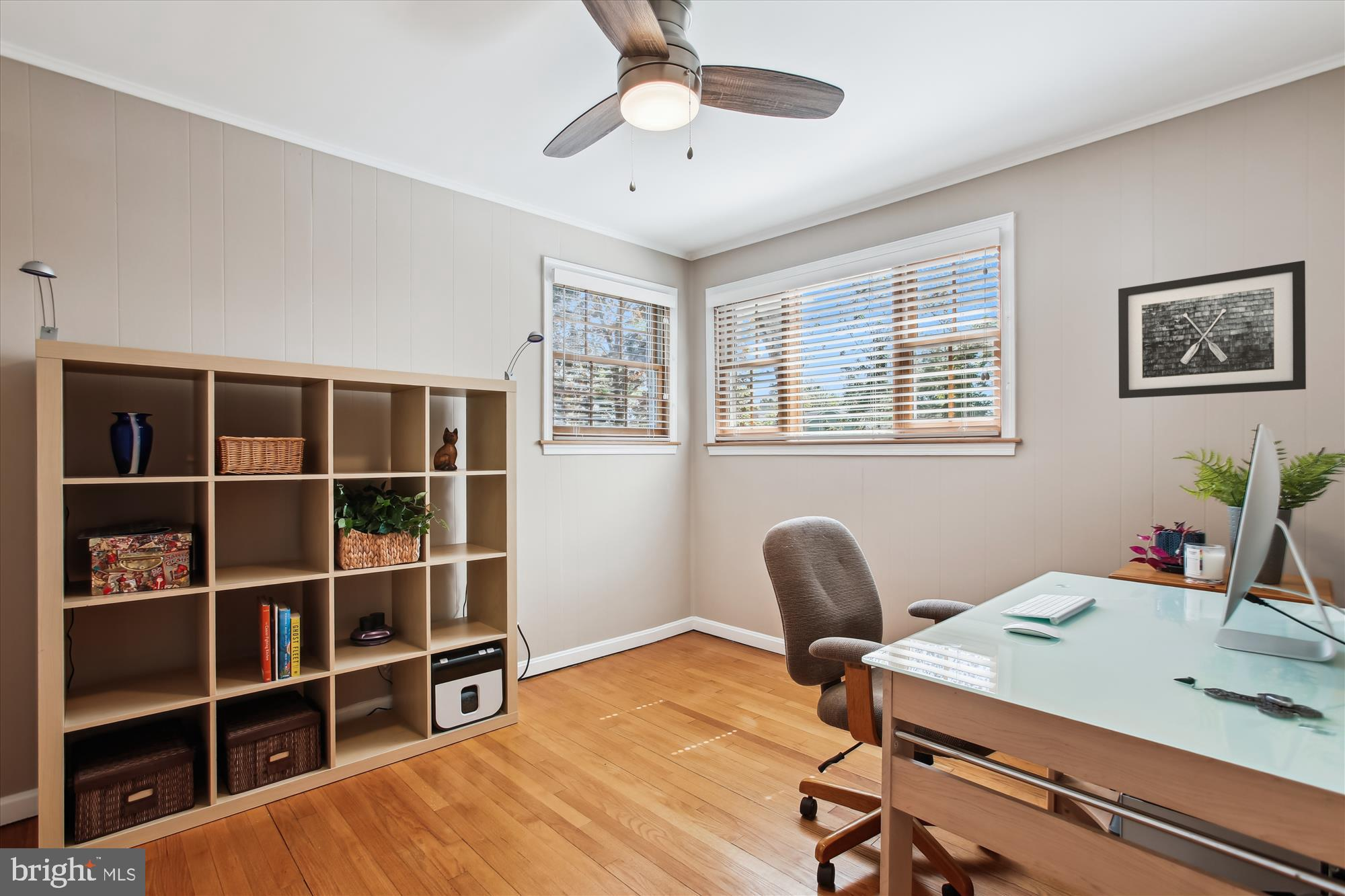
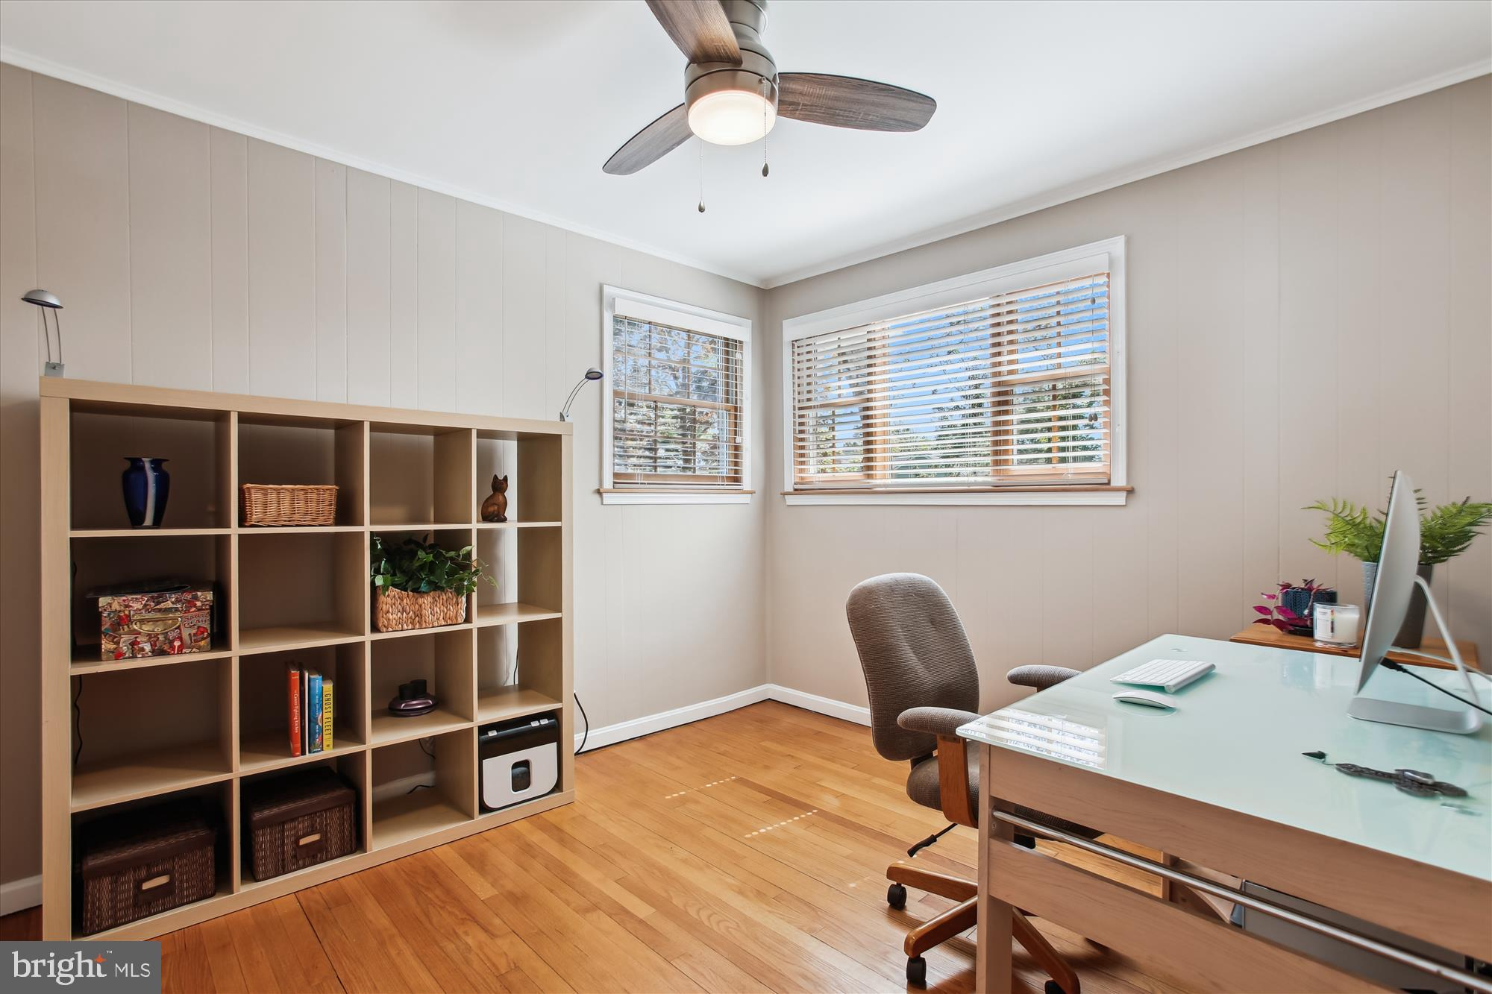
- wall art (1204, 335)
